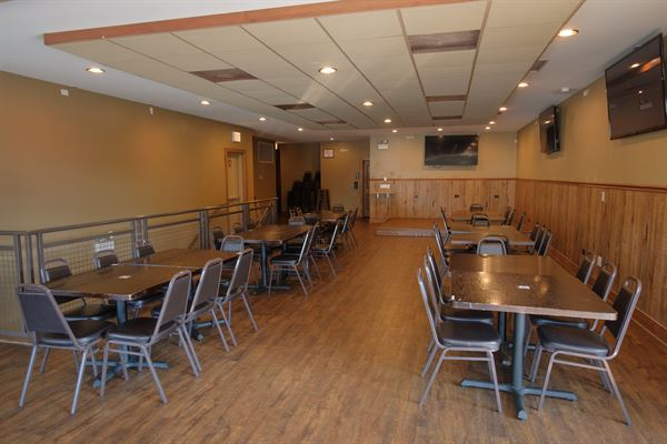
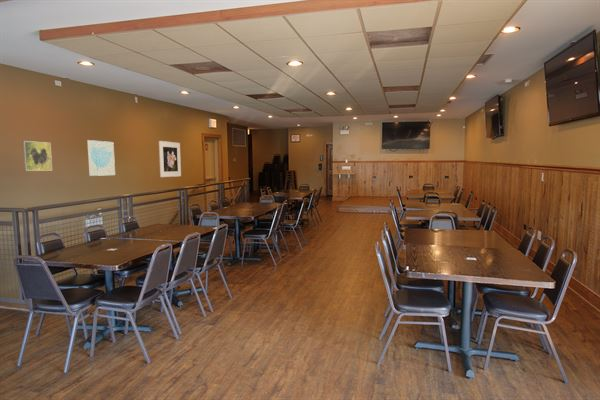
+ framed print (37, 156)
+ wall art (101, 158)
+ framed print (170, 159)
